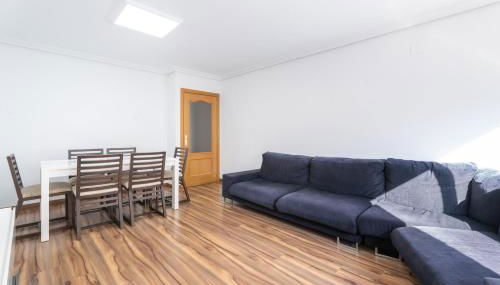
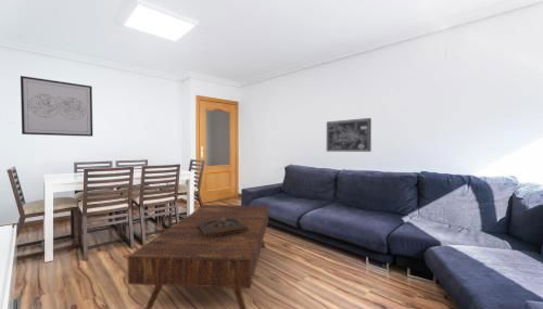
+ wooden tray (222, 222)
+ coffee table (217, 247)
+ wall art (346, 136)
+ wall art (59, 108)
